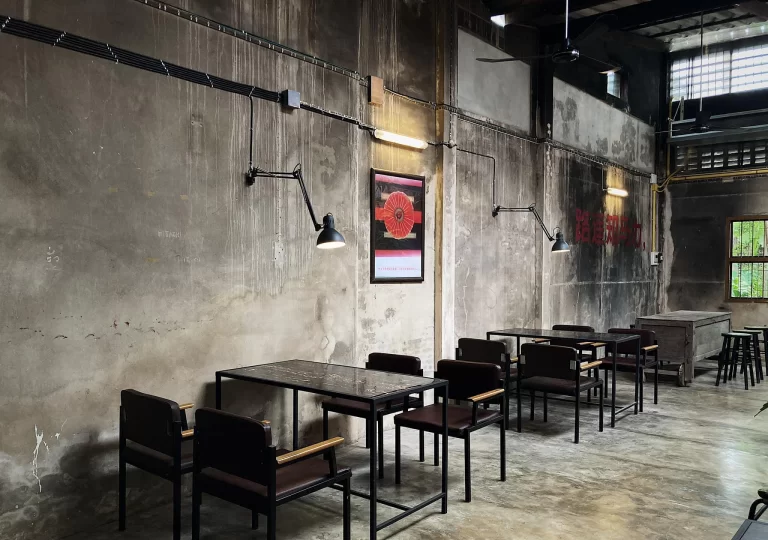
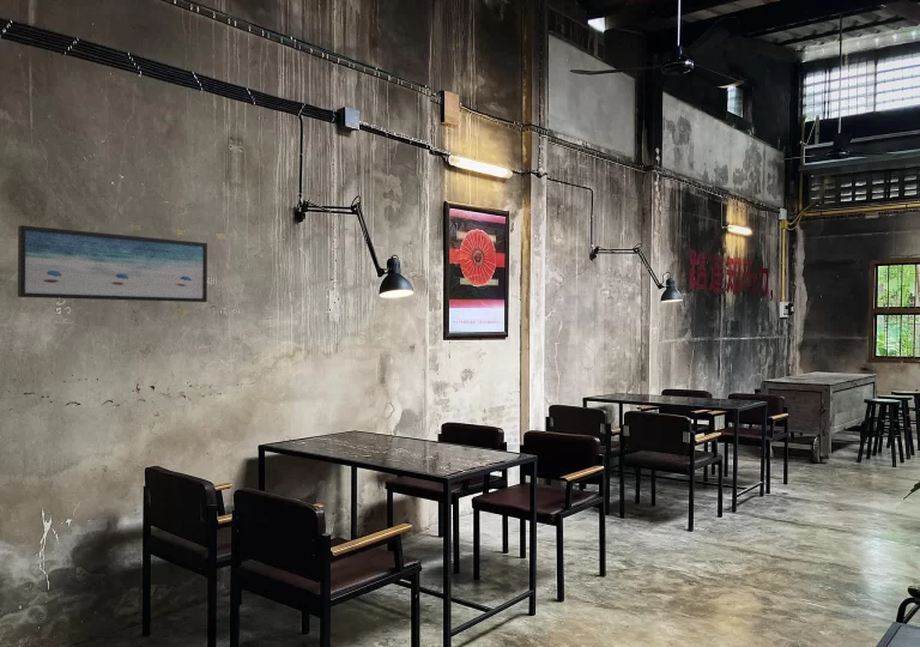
+ wall art (121, 267)
